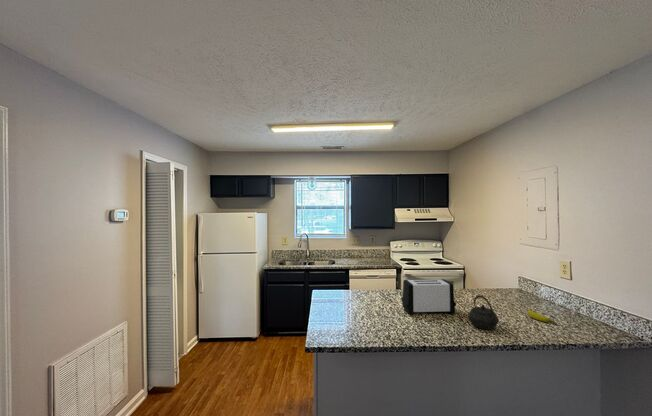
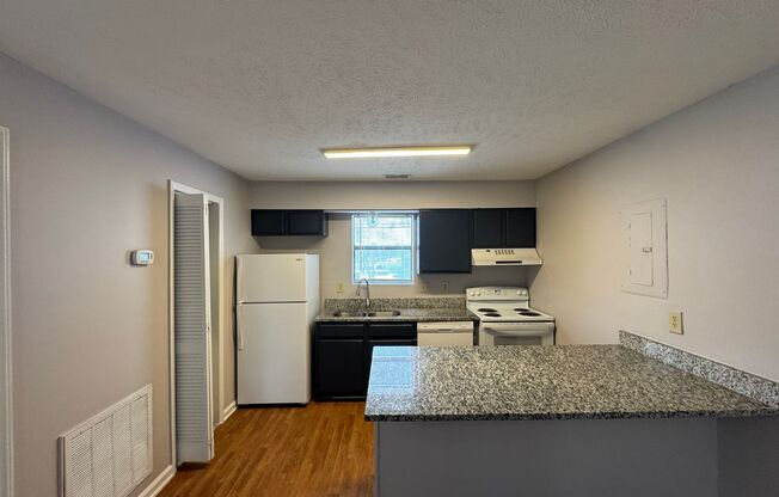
- kettle (484, 311)
- toaster (428, 296)
- banana (539, 315)
